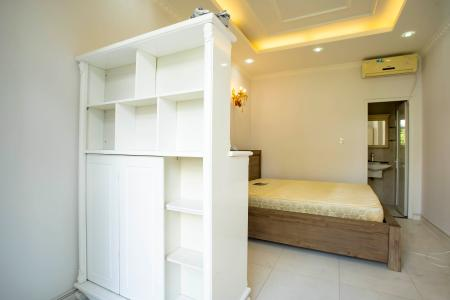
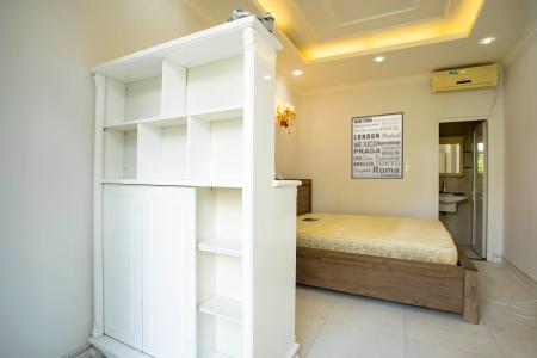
+ wall art (376, 147)
